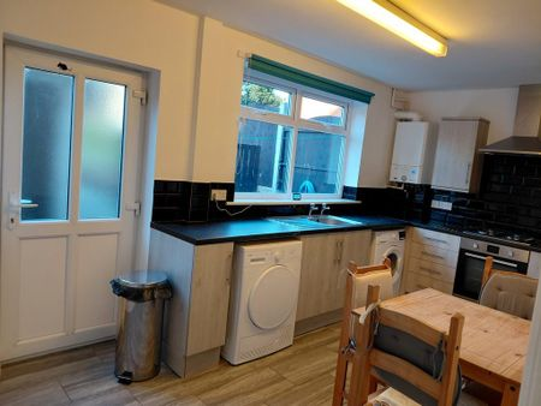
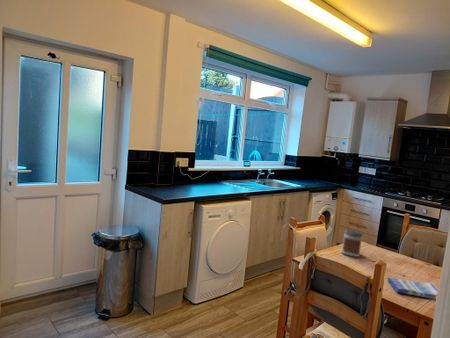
+ jar (352, 242)
+ dish towel (415, 287)
